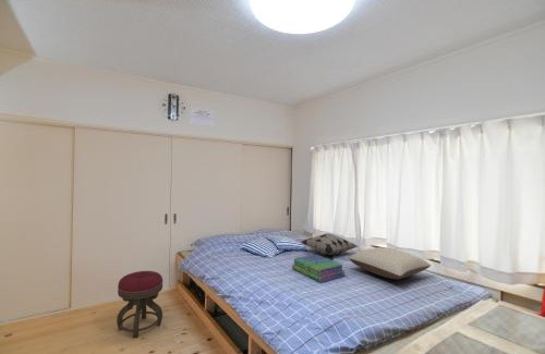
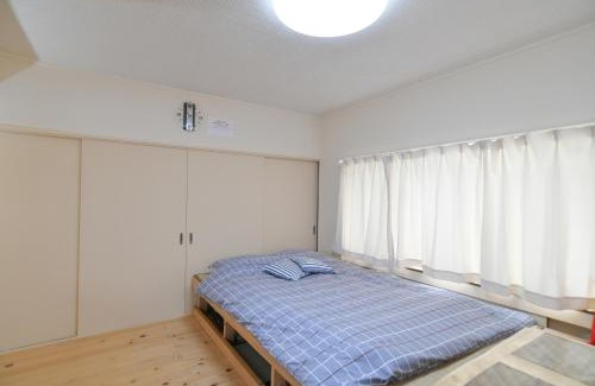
- stool (141, 301)
- pillow (388, 261)
- stack of books (317, 267)
- decorative pillow (328, 243)
